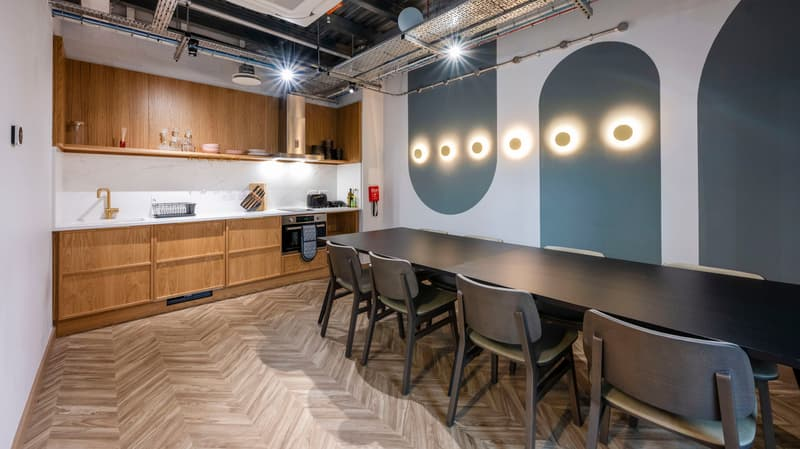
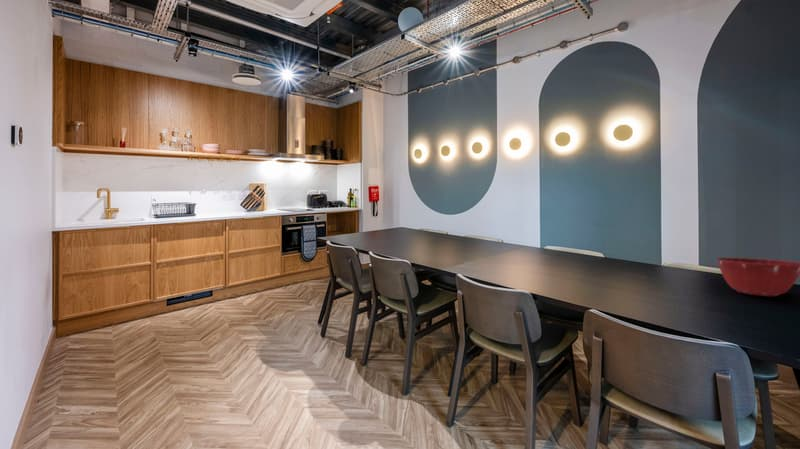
+ mixing bowl (757, 276)
